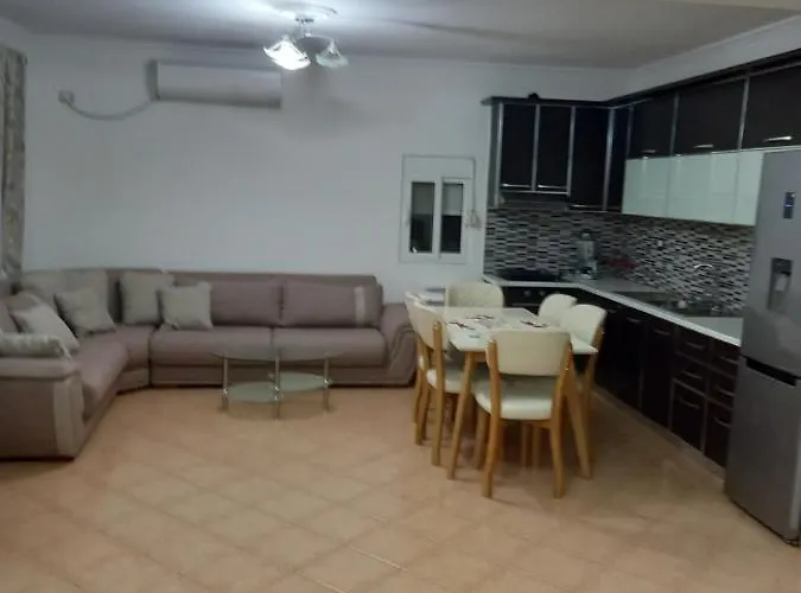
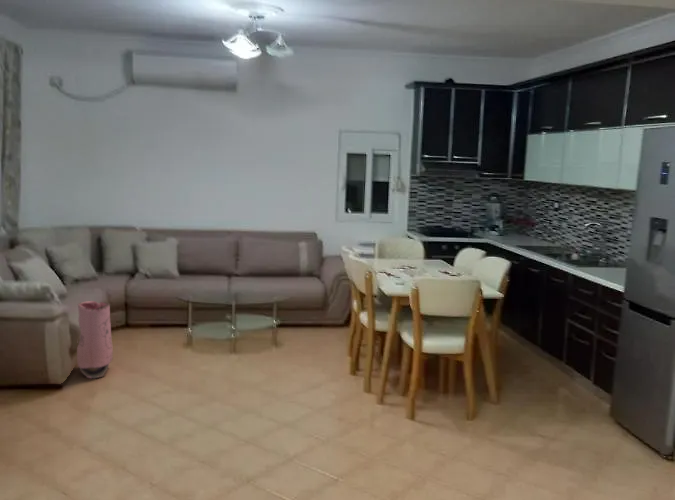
+ bag (95, 337)
